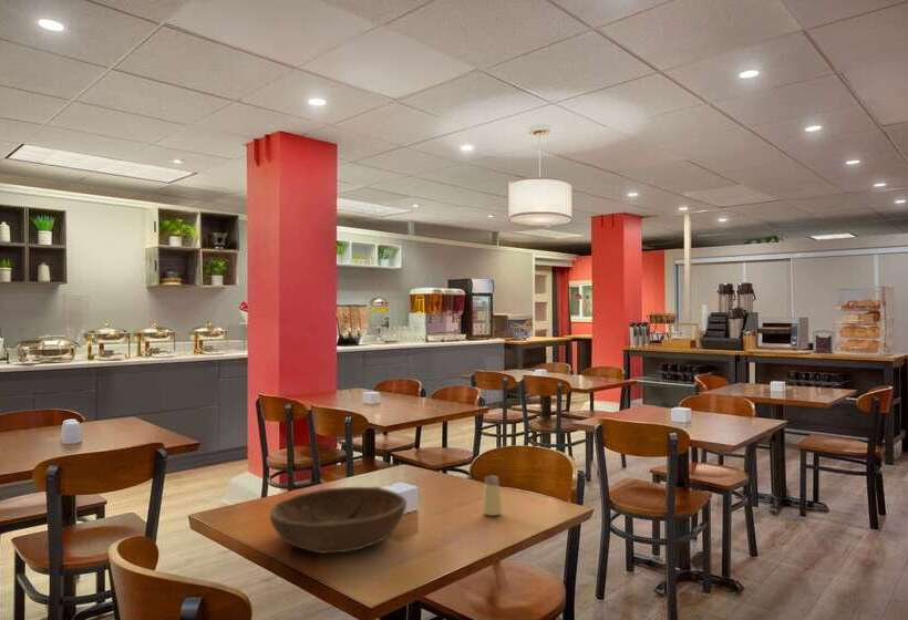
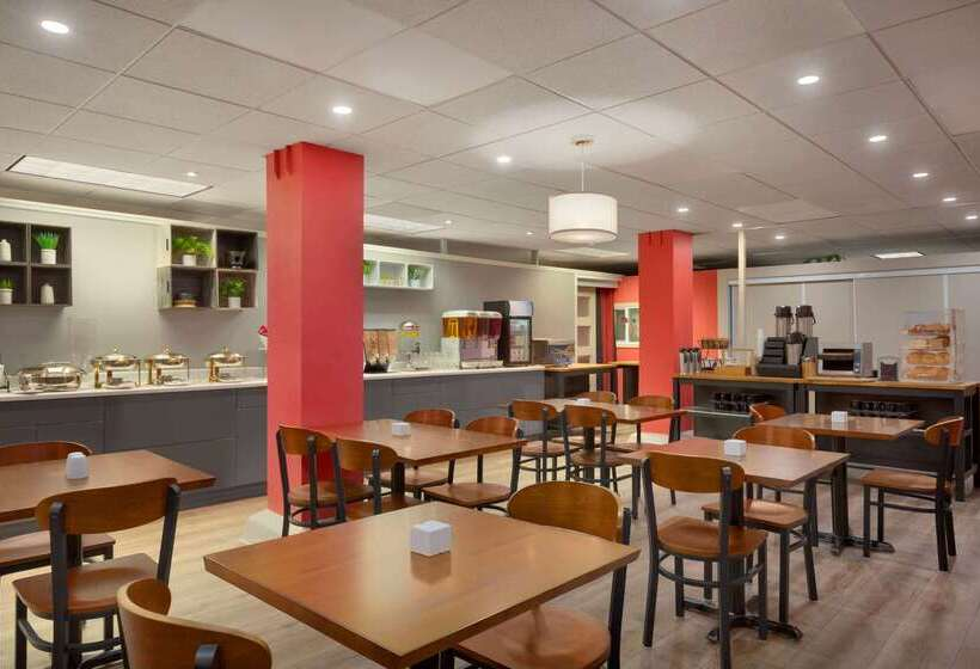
- saltshaker (492, 494)
- bowl (339, 519)
